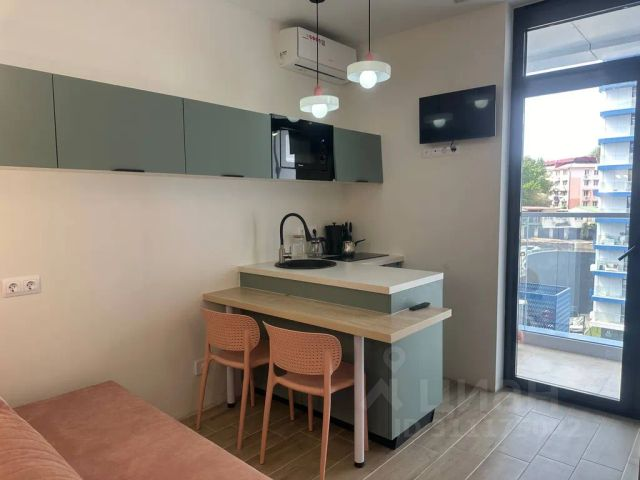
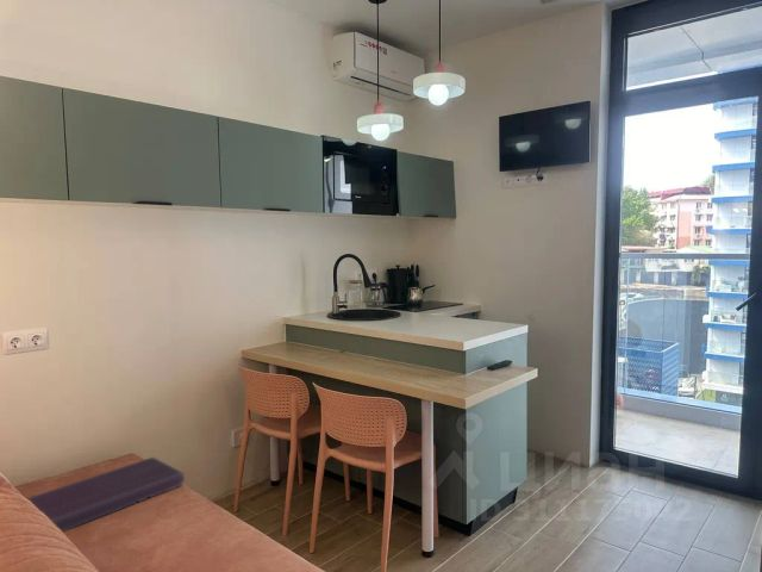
+ cushion (107, 491)
